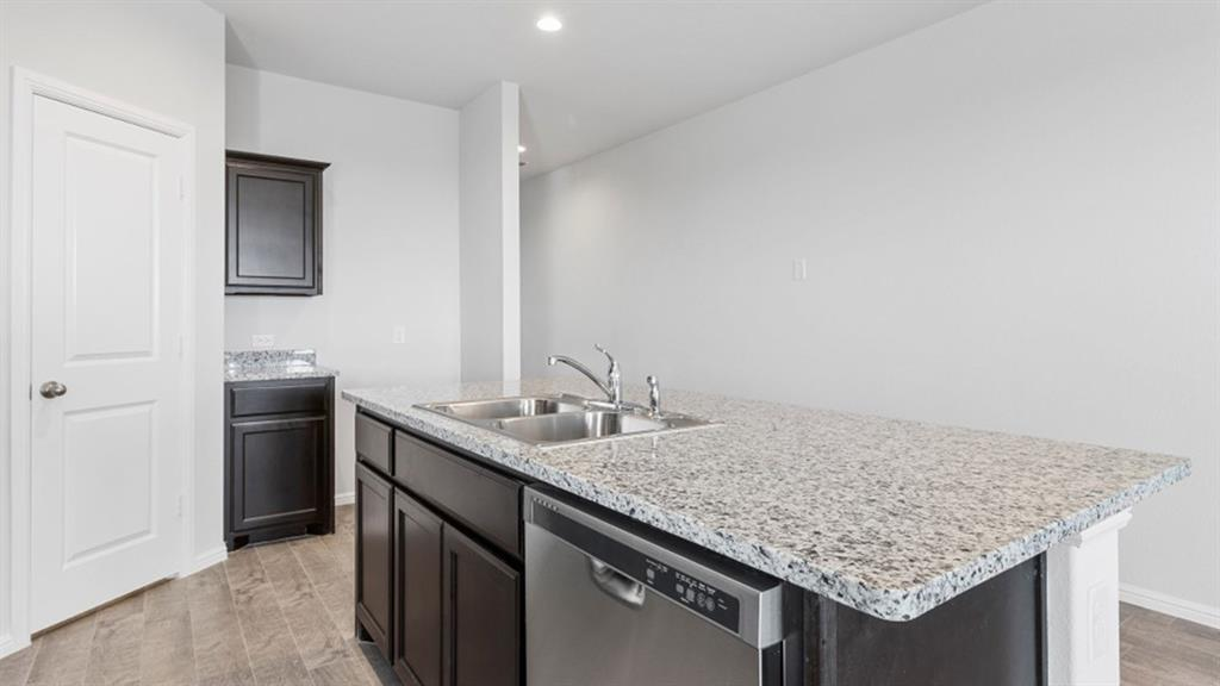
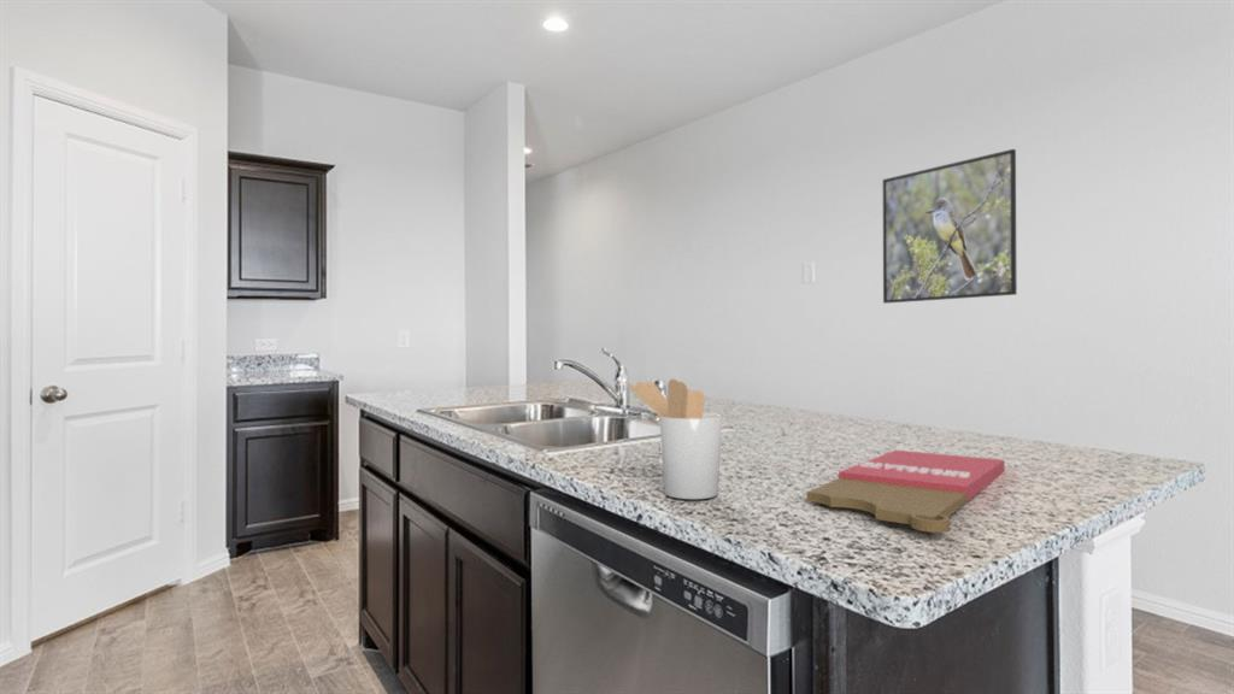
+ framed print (944, 231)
+ cutting board (913, 480)
+ utensil holder (675, 434)
